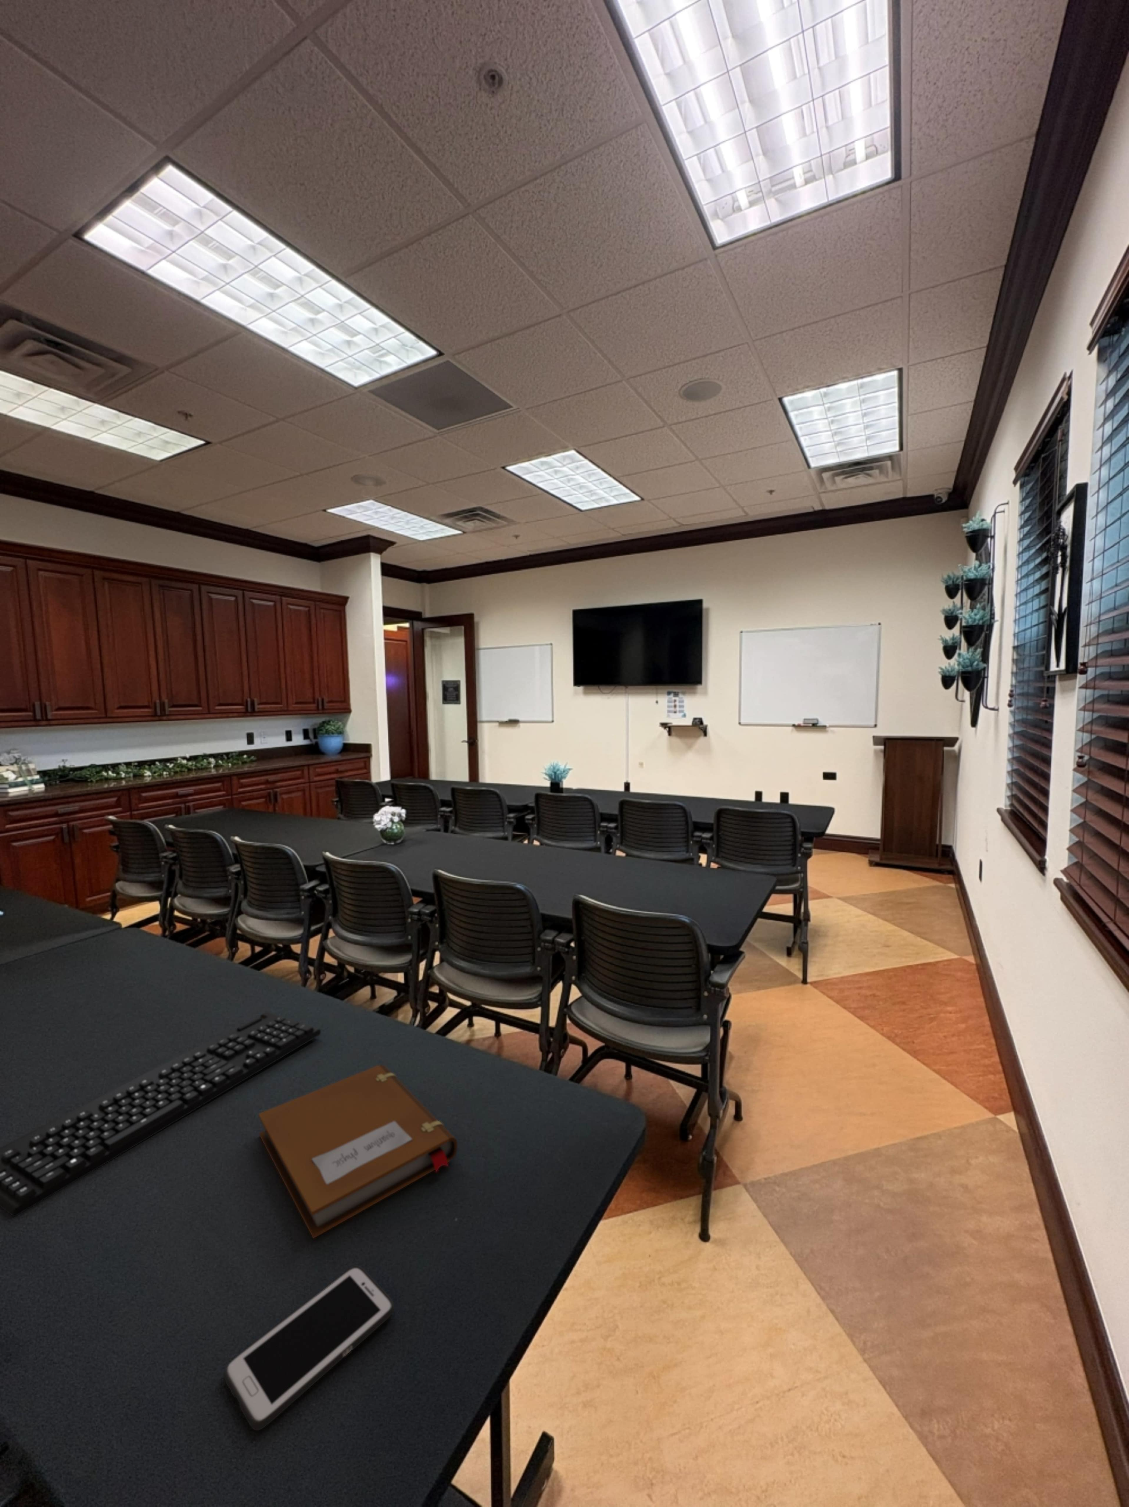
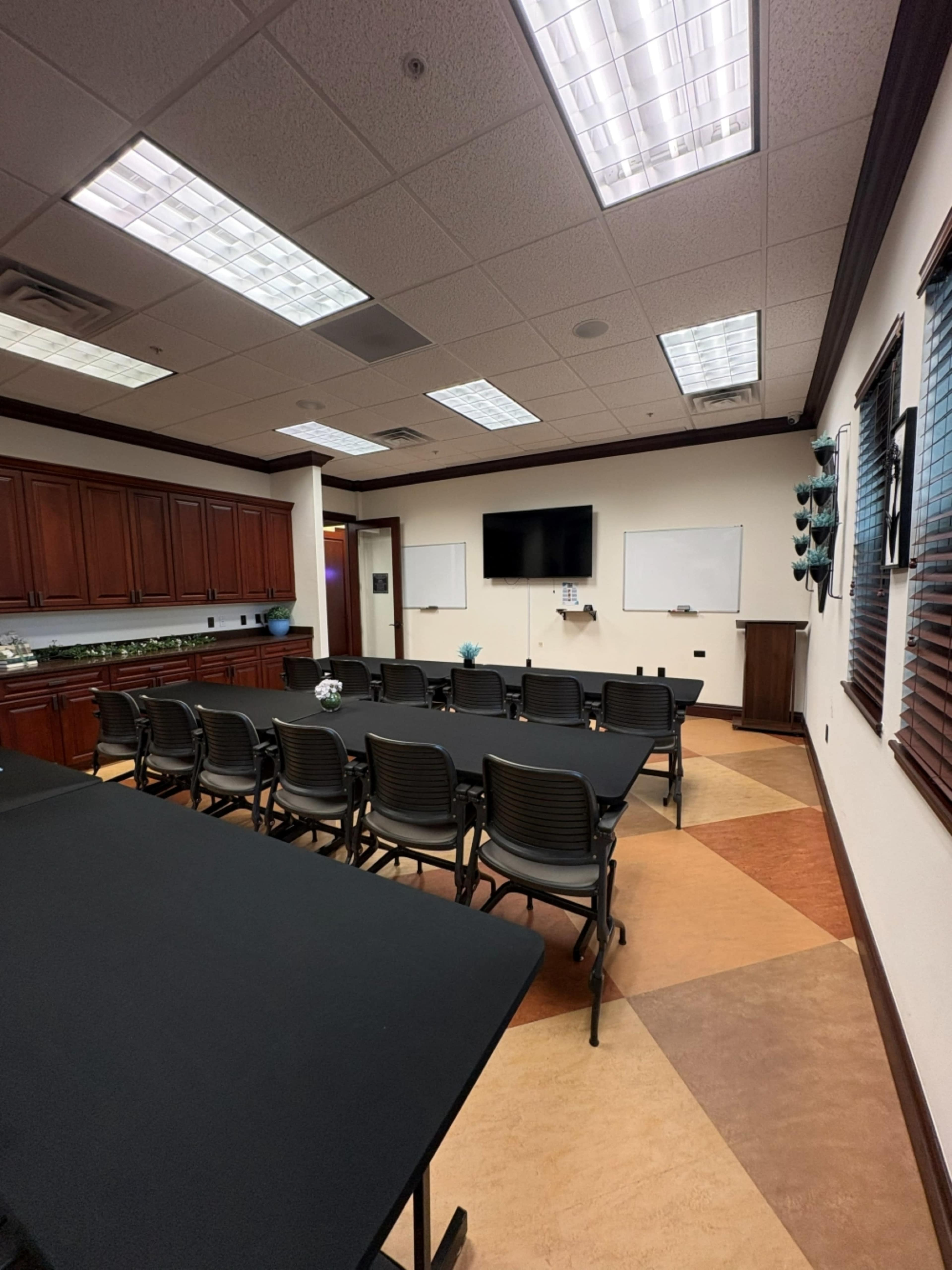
- keyboard (171, 1088)
- cell phone (313, 1339)
- notebook (358, 1137)
